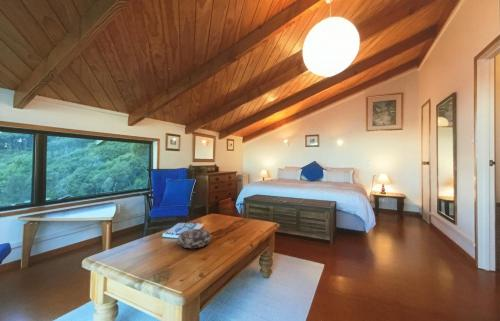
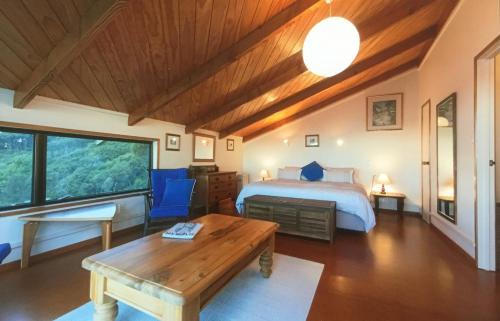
- decorative bowl (194, 238)
